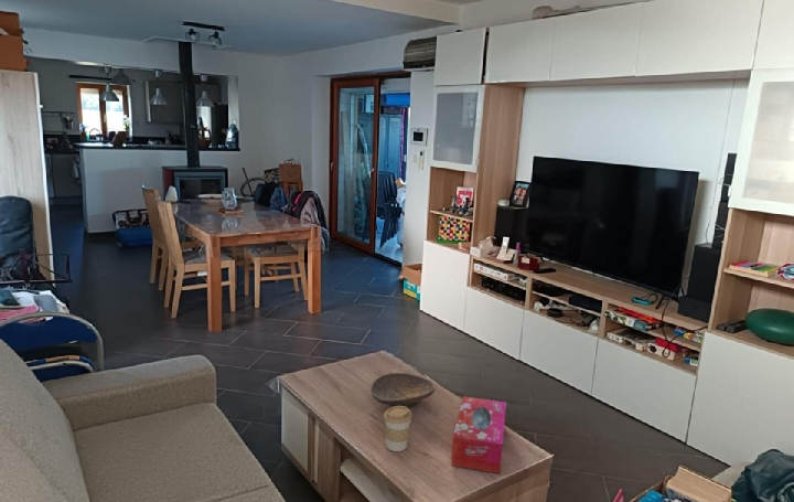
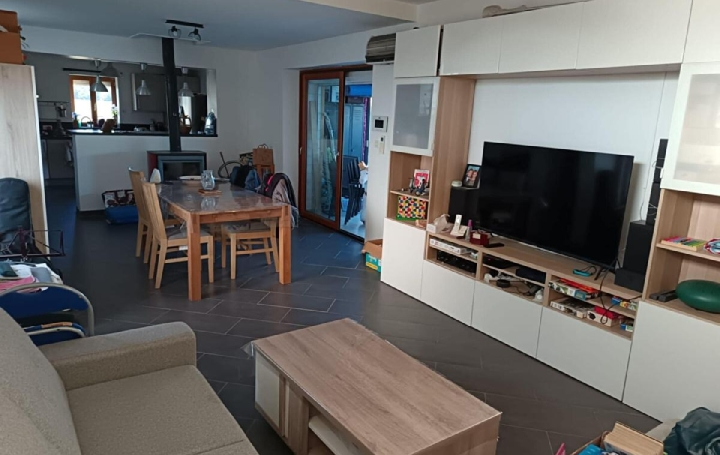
- decorative bowl (401, 392)
- tissue box (480, 431)
- coffee cup (397, 427)
